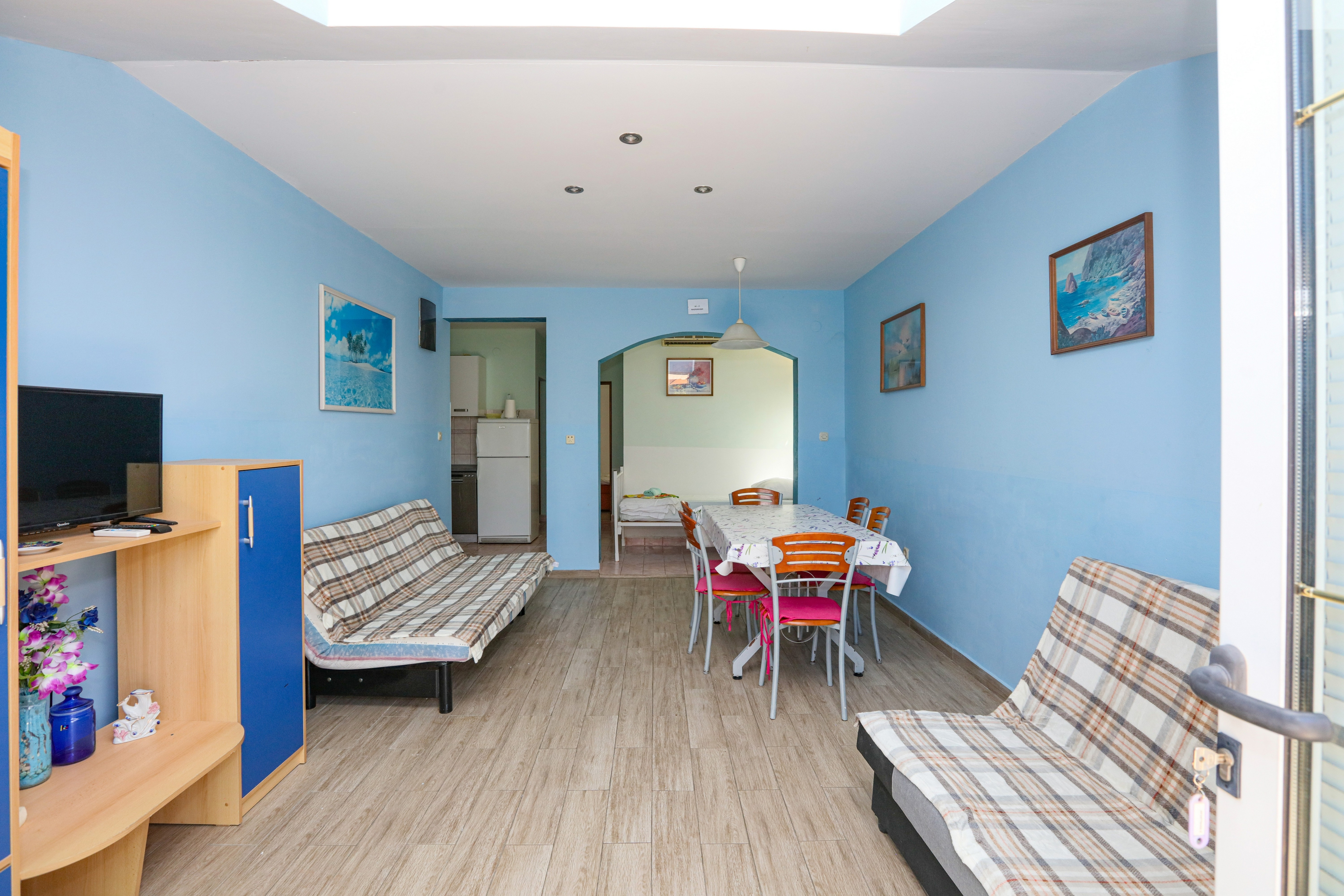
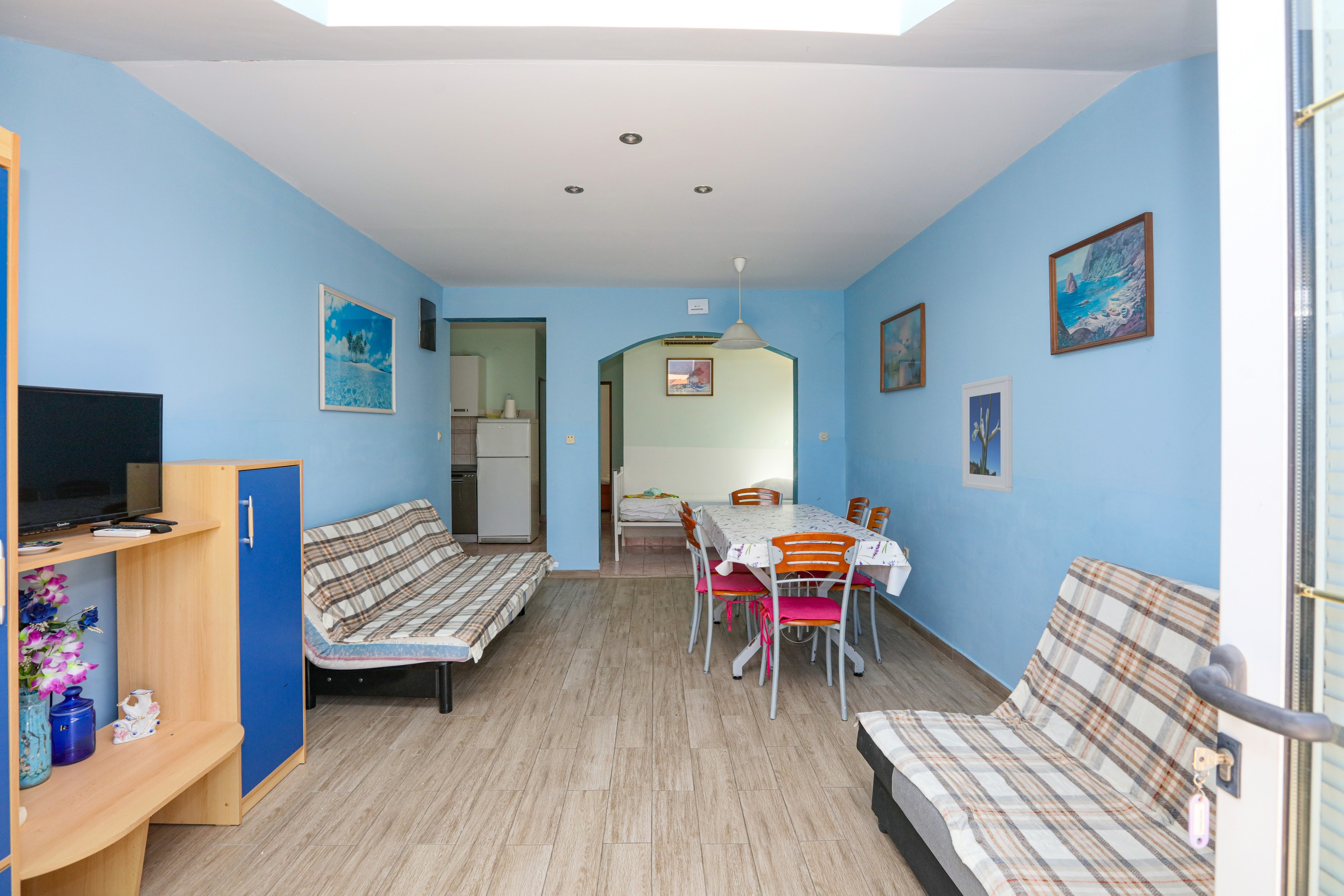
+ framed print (985, 435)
